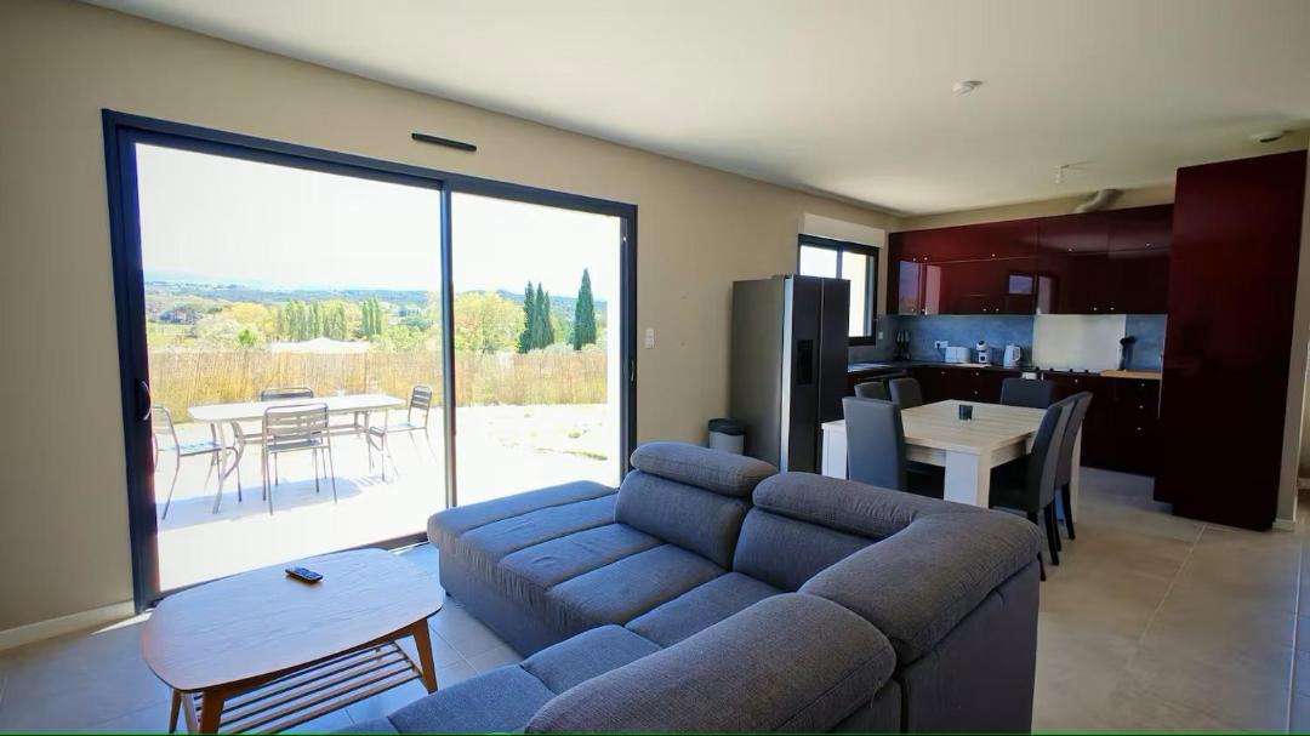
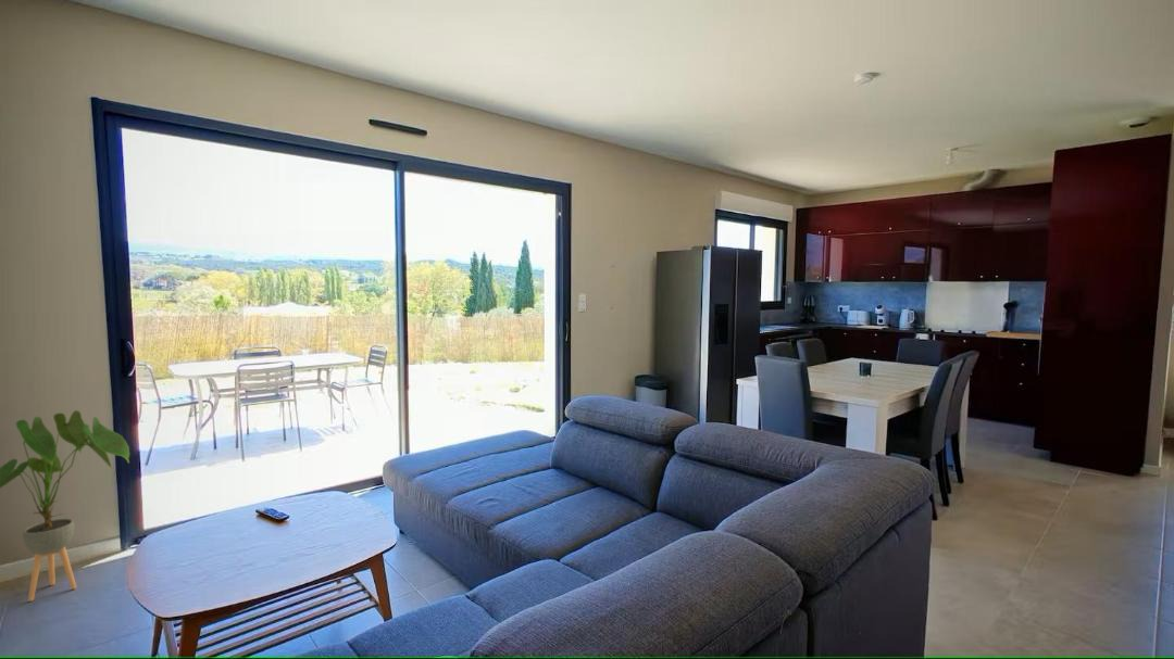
+ house plant (57, 500)
